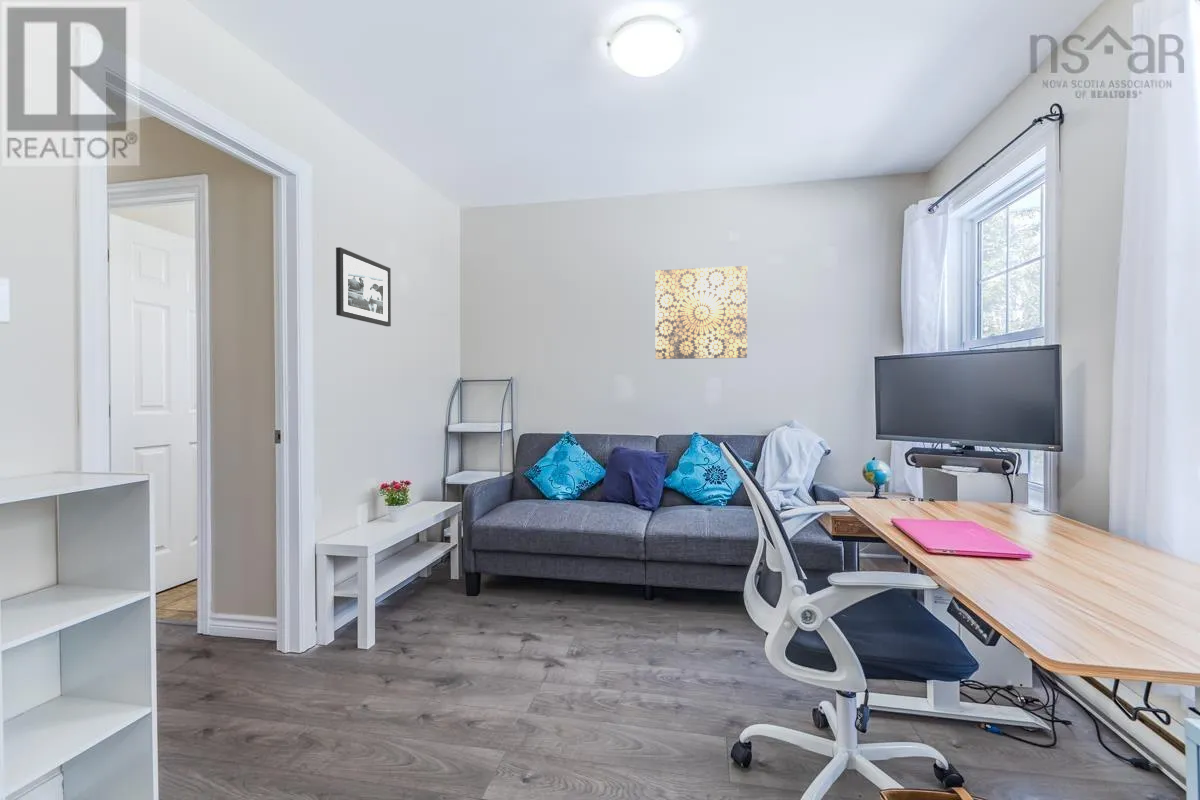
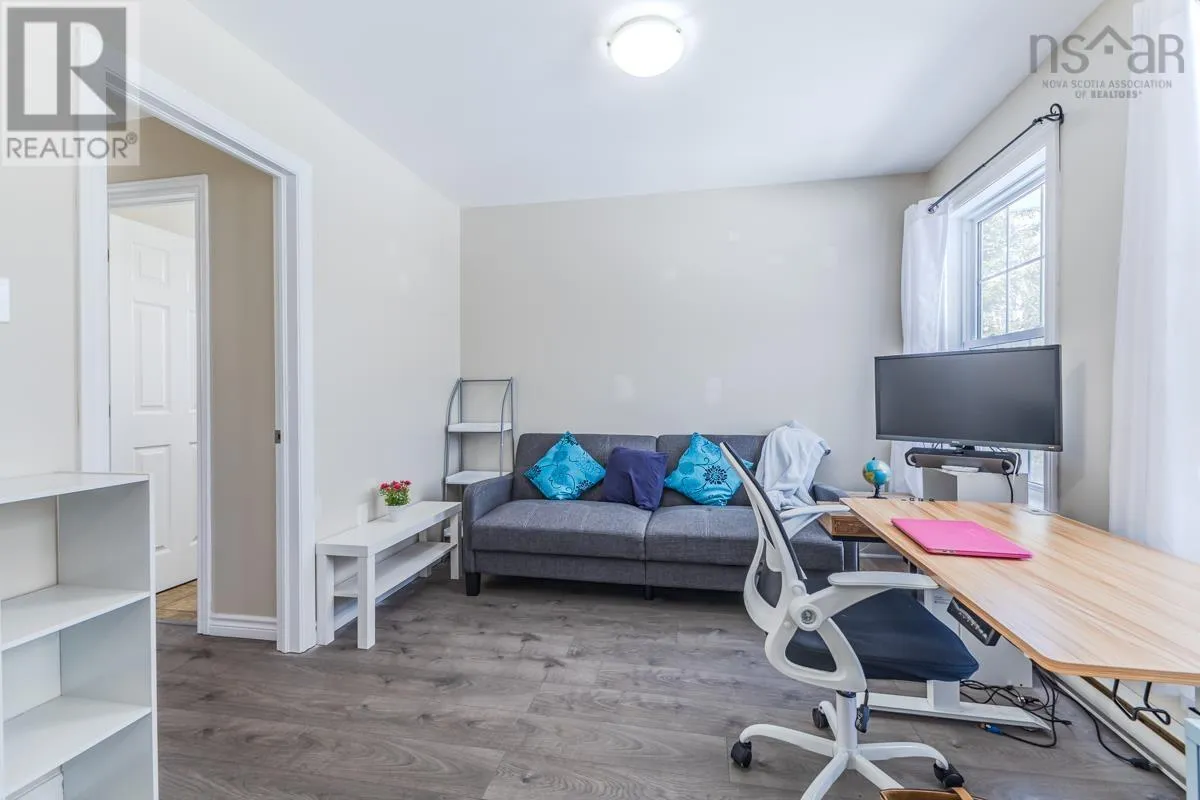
- picture frame (365, 289)
- wall art (700, 313)
